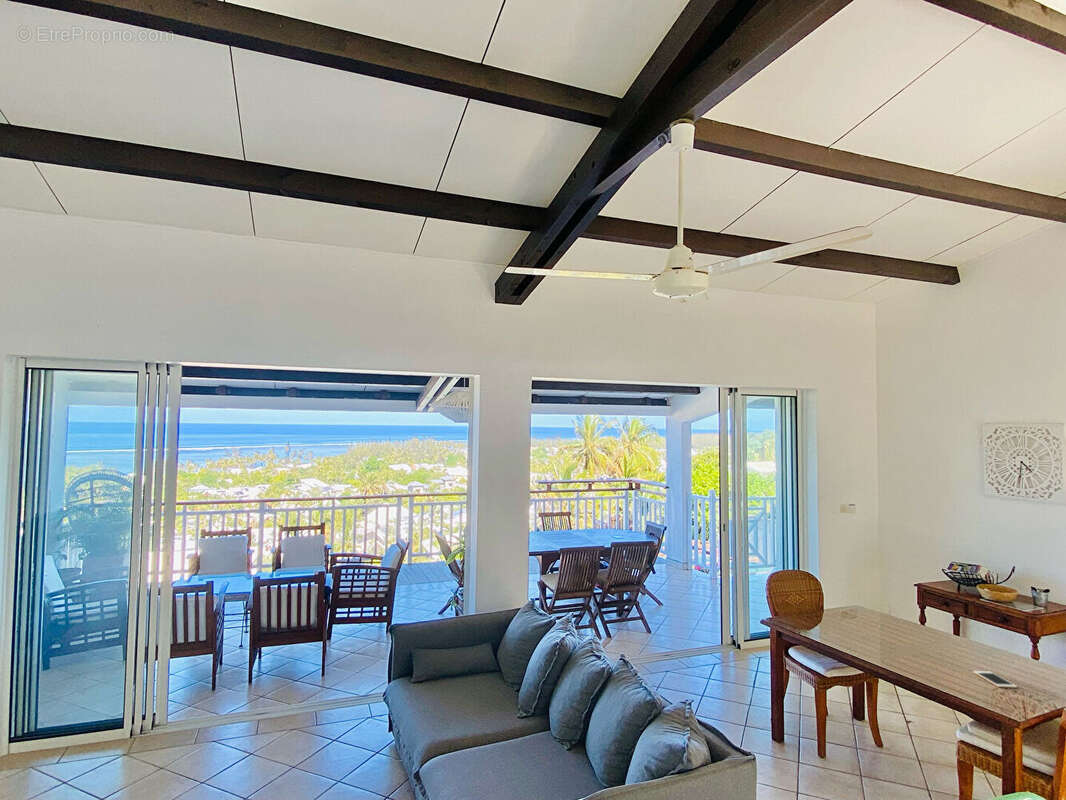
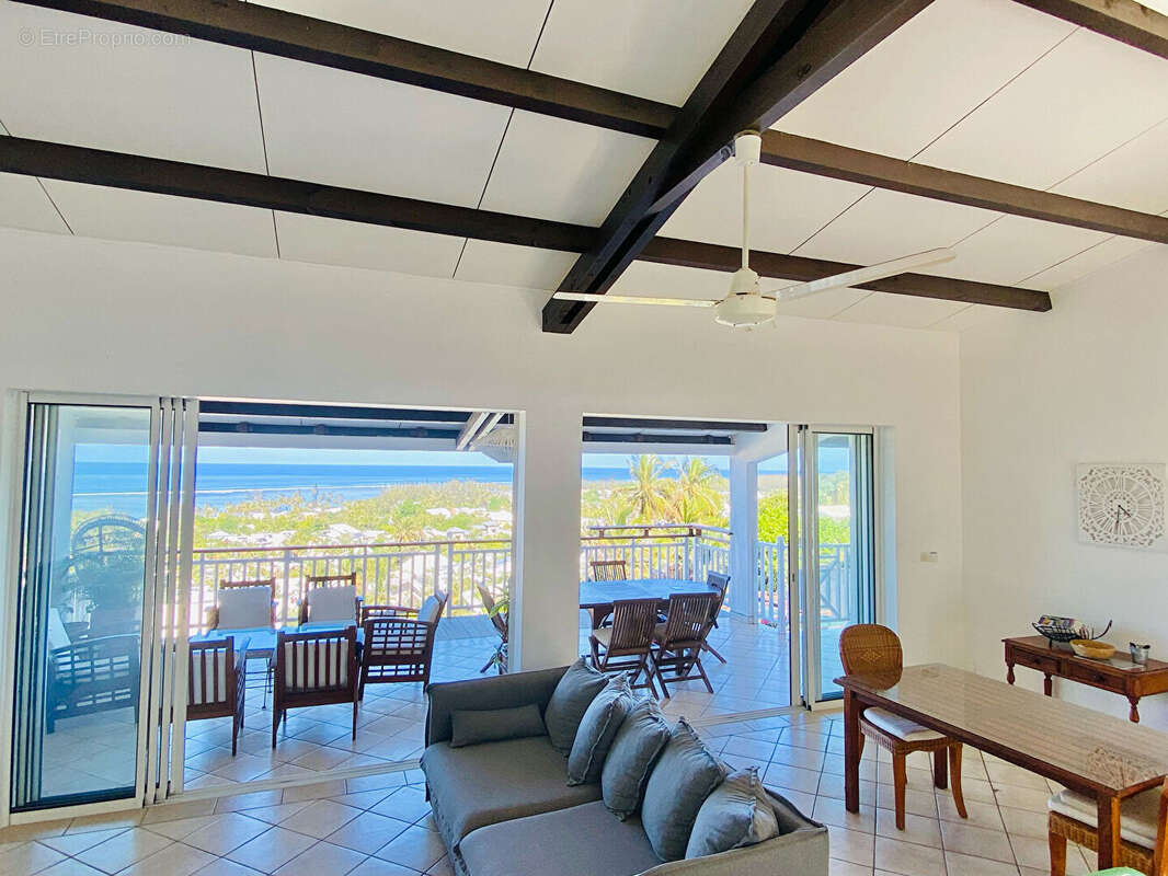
- cell phone (994, 679)
